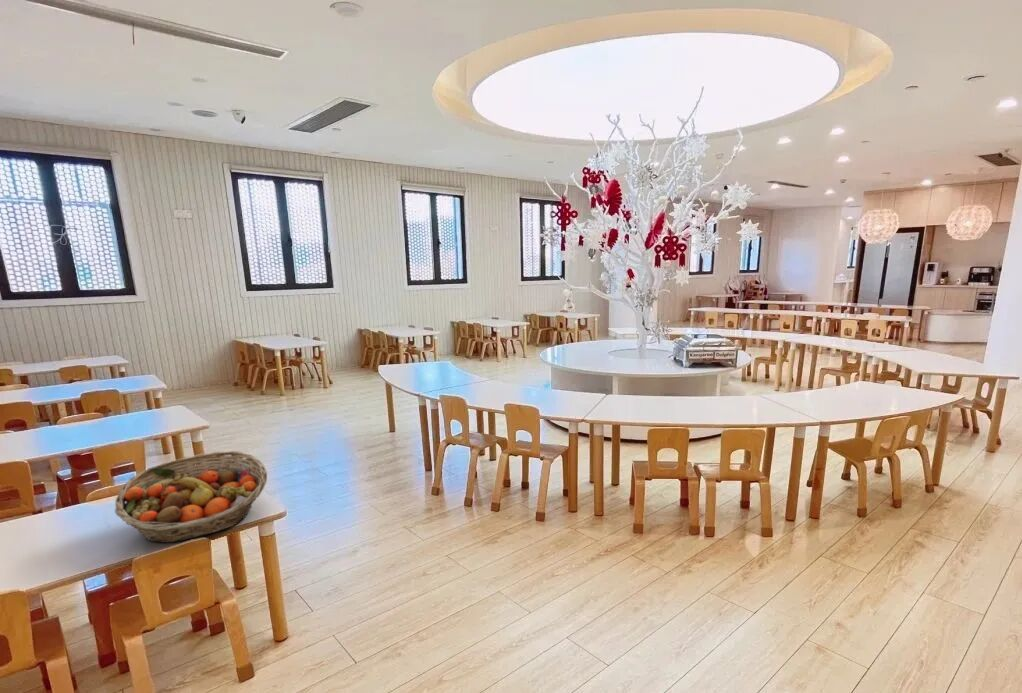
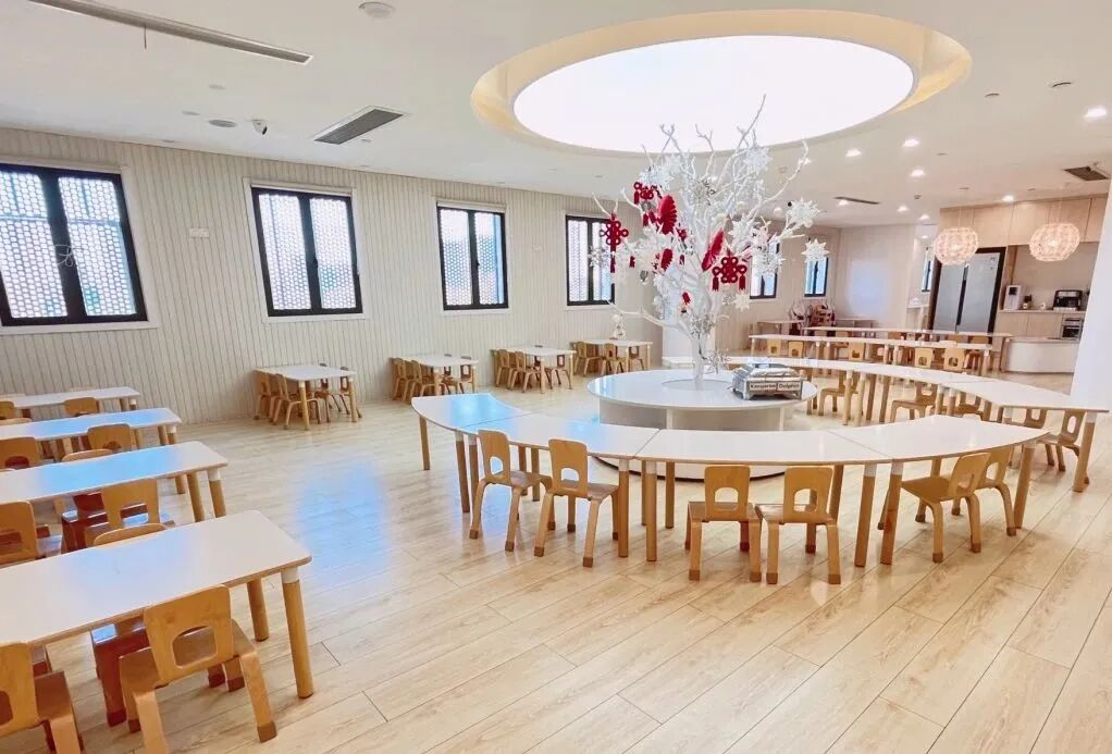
- fruit basket (197, 495)
